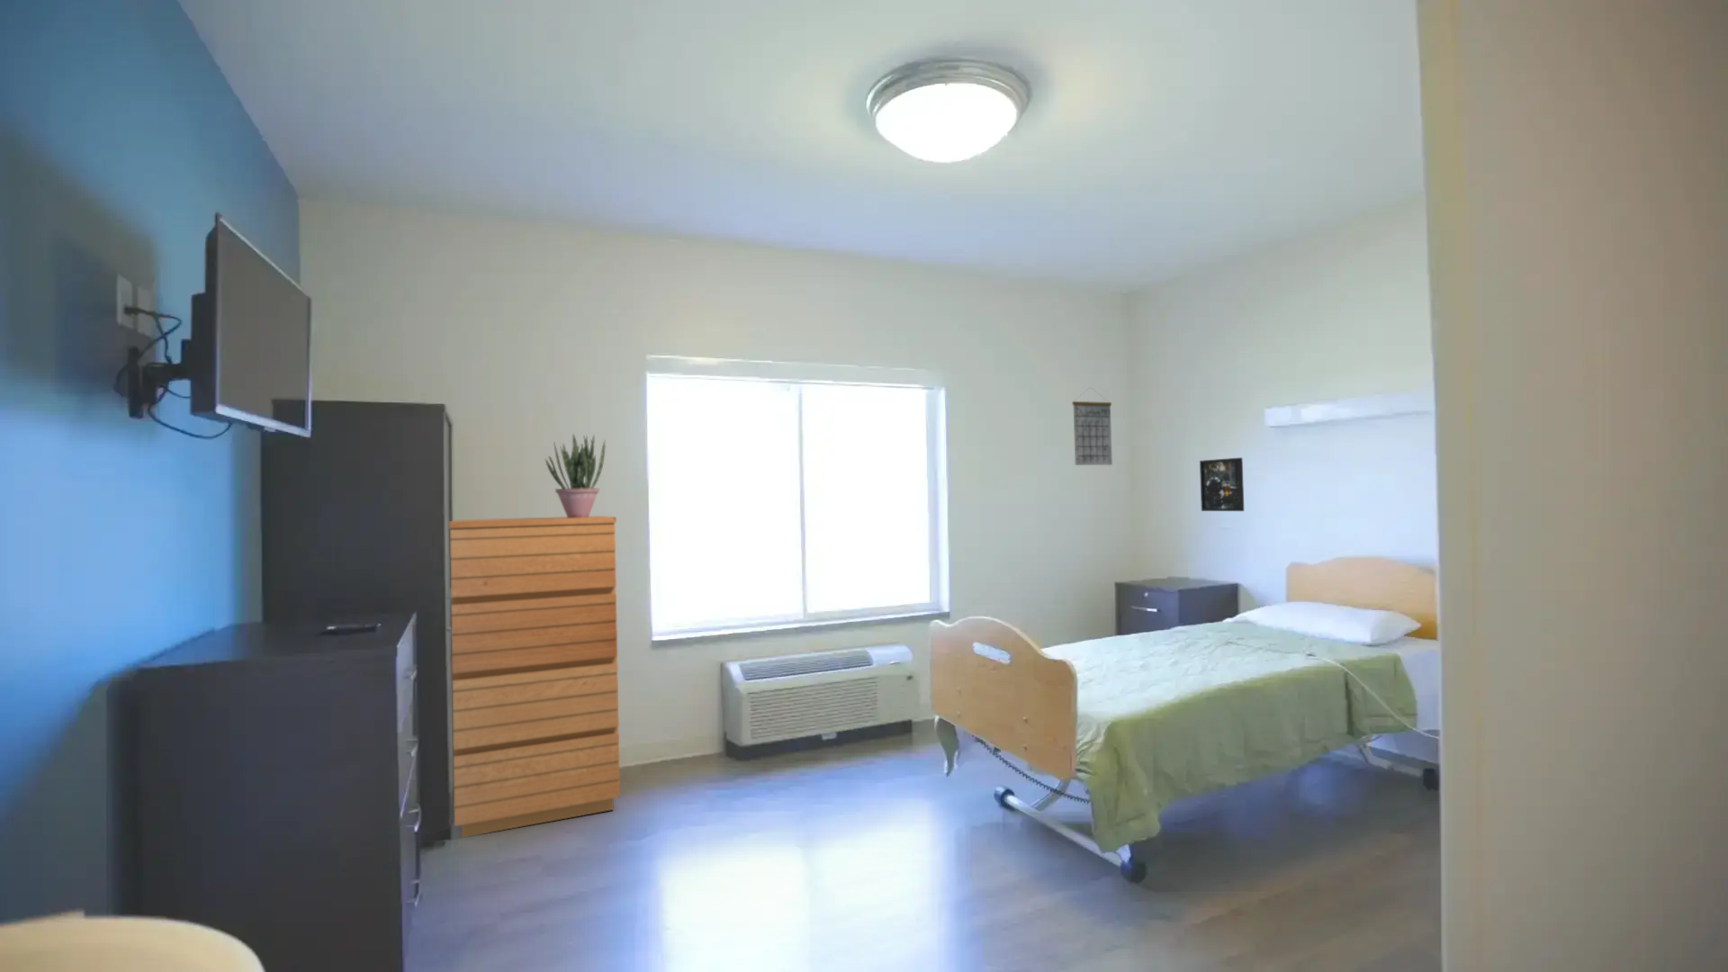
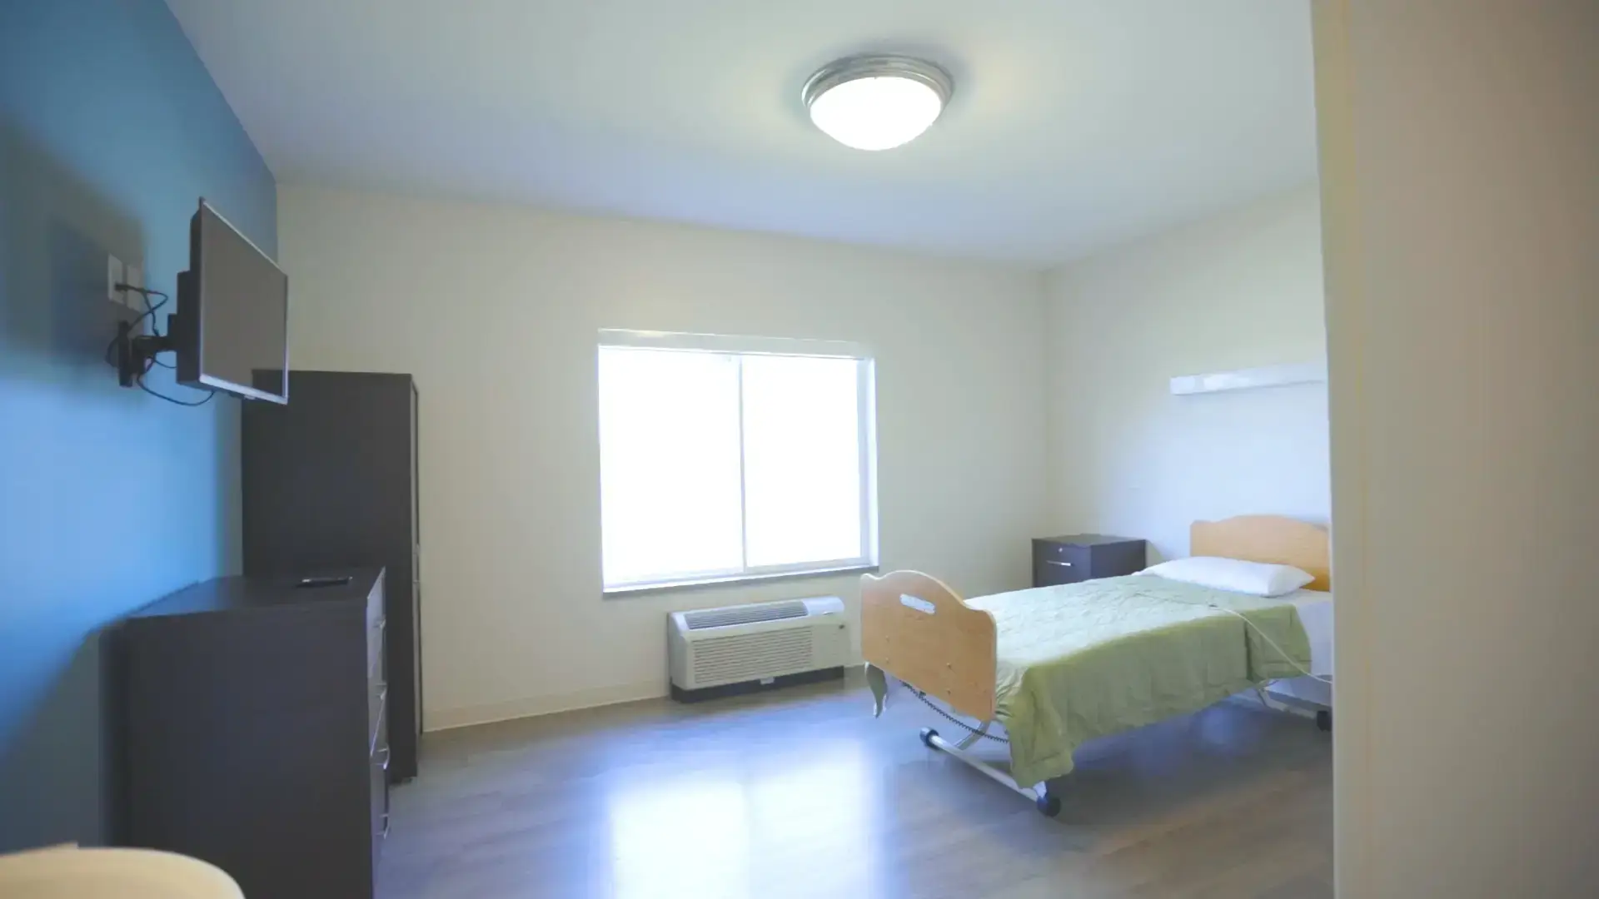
- potted plant (577, 475)
- calendar (1093, 426)
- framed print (1220, 485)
- dresser (534, 660)
